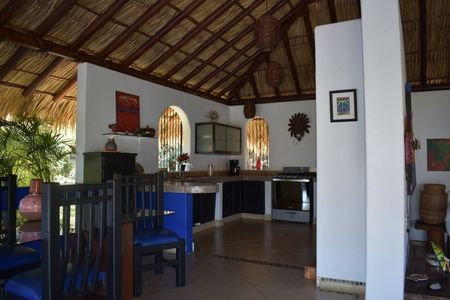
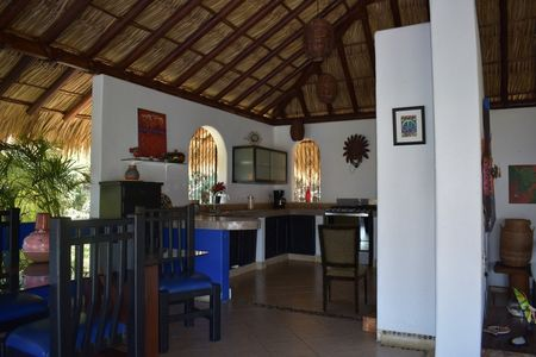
+ dining chair (343, 264)
